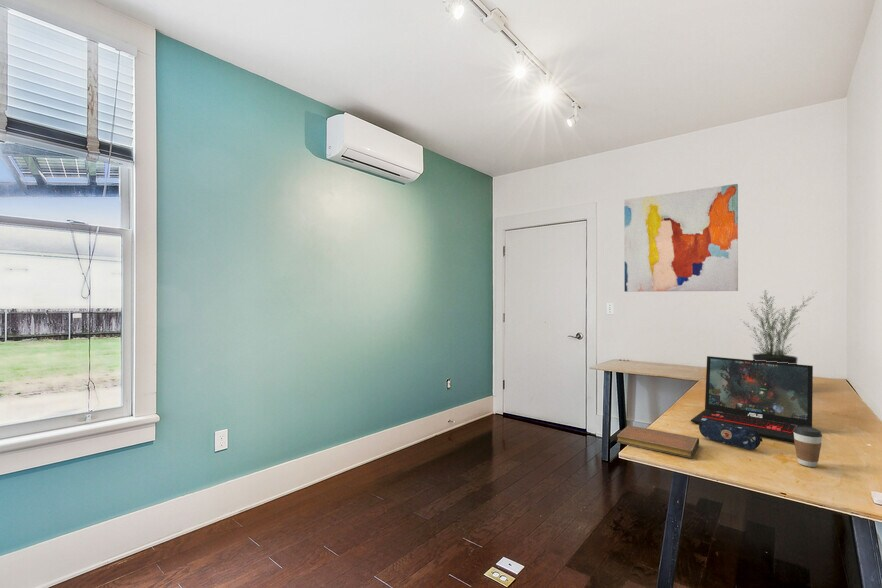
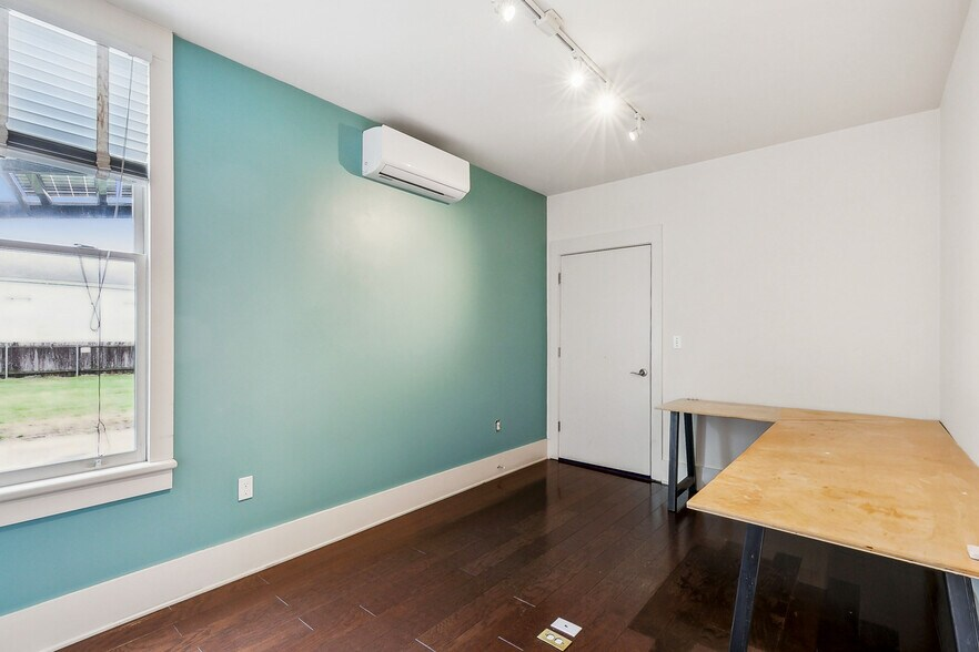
- laptop (750, 395)
- pencil case (728, 433)
- coffee cup (807, 446)
- notebook (657, 439)
- potted plant (778, 339)
- wall art (677, 242)
